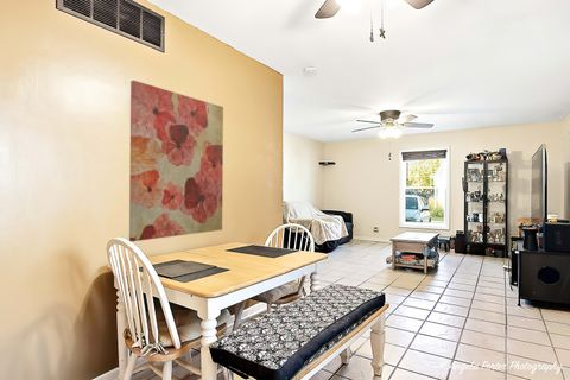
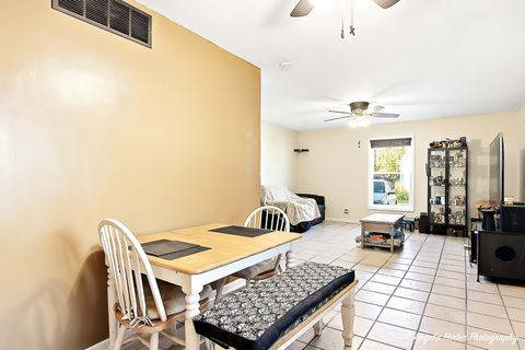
- wall art (182, 165)
